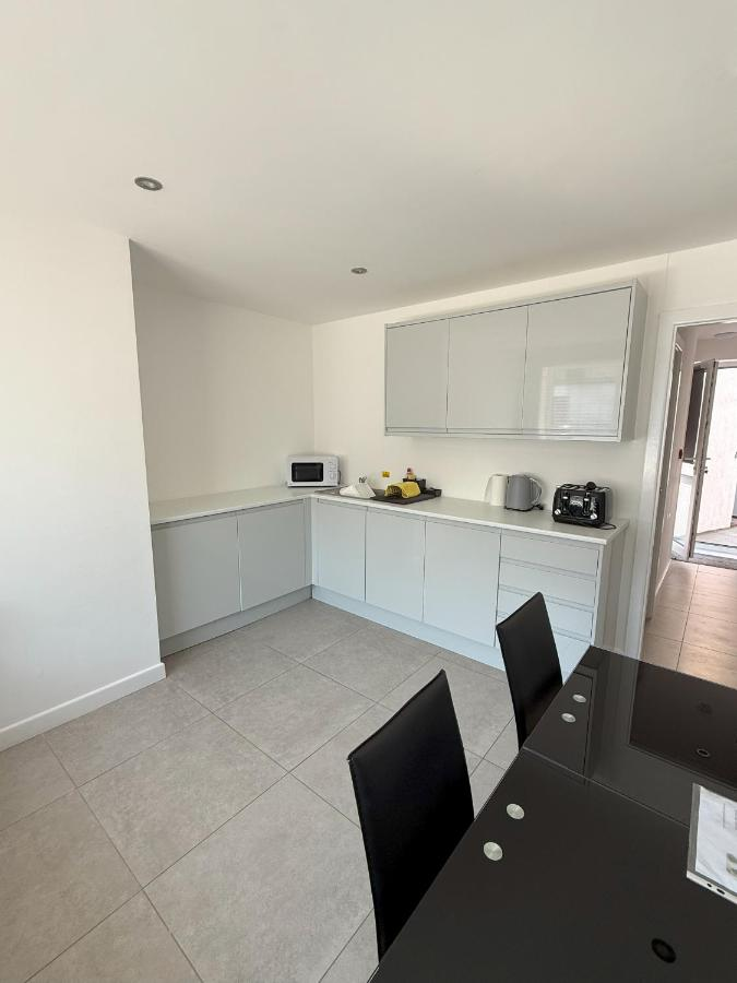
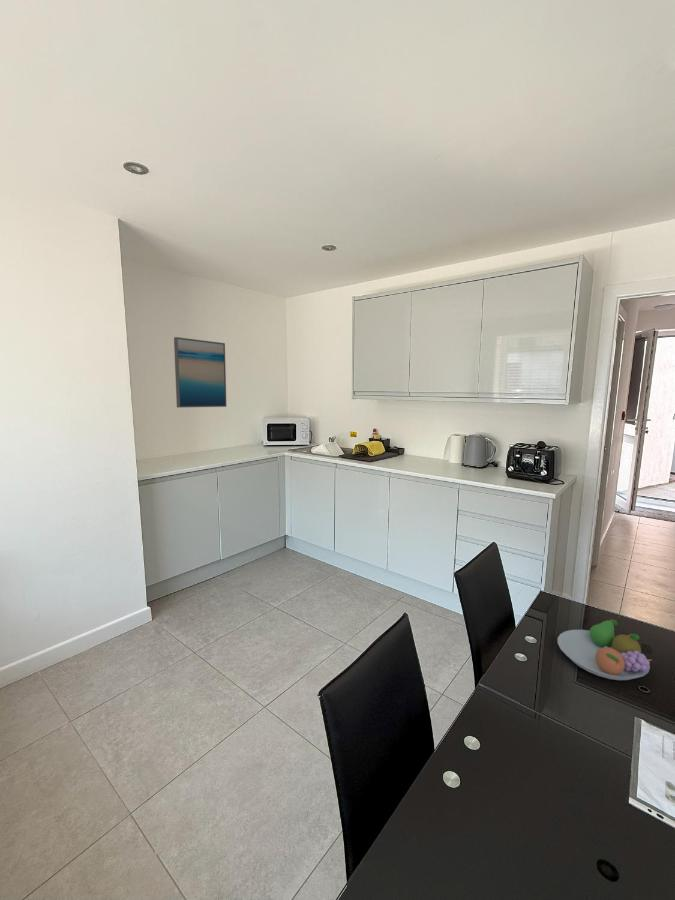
+ fruit bowl (604, 643)
+ wall art (201, 374)
